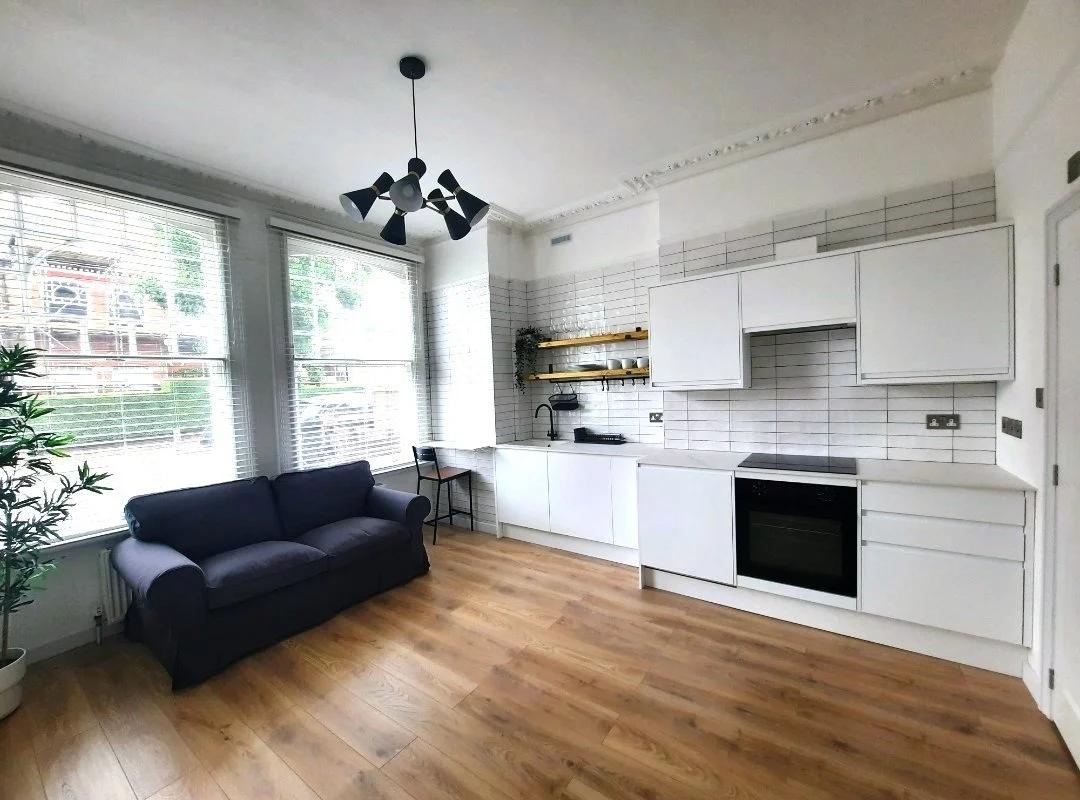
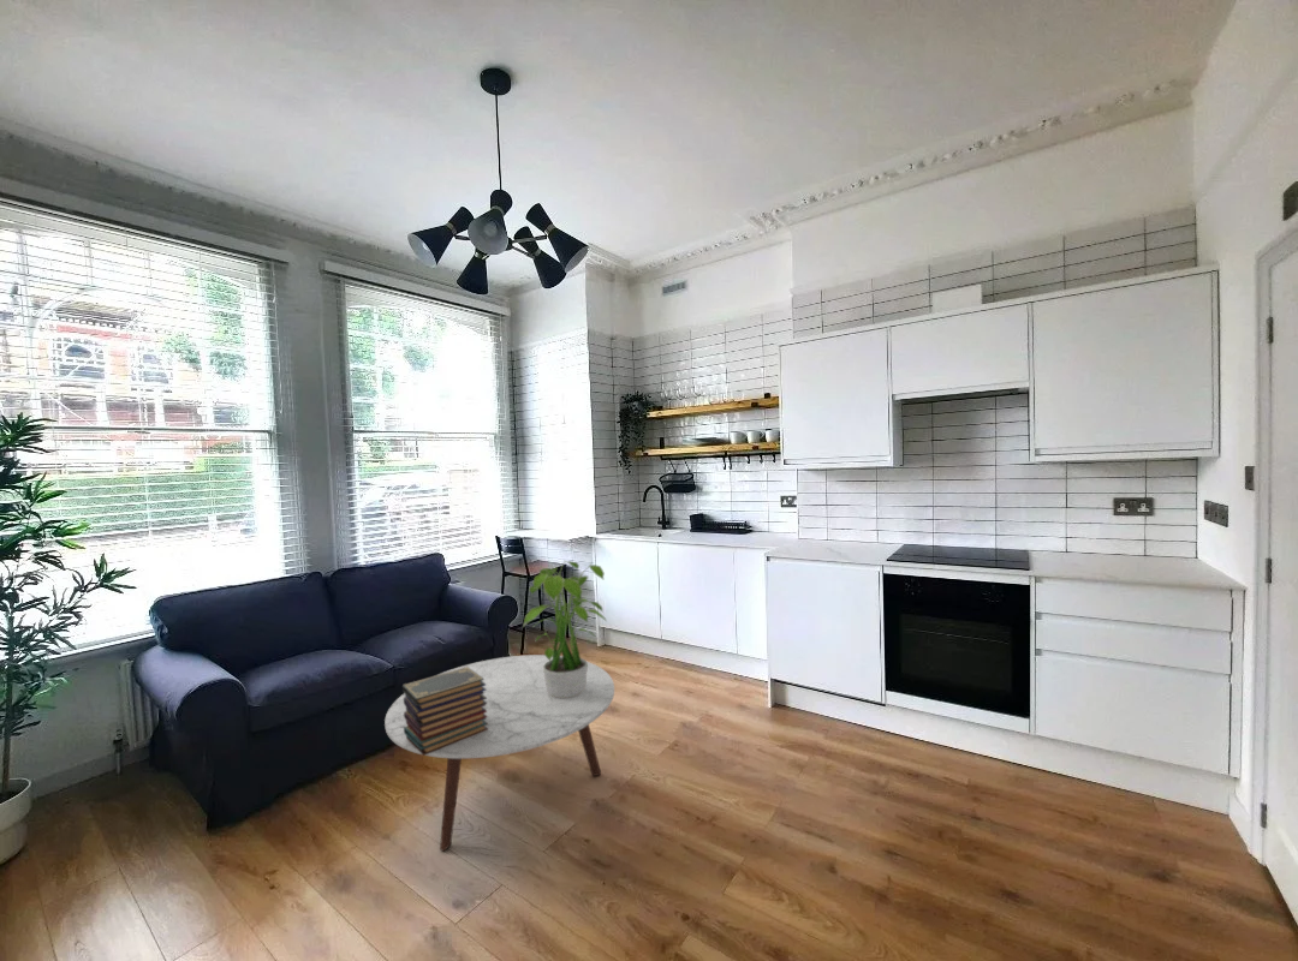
+ potted plant (565, 628)
+ coffee table (507, 740)
+ book stack (445, 708)
